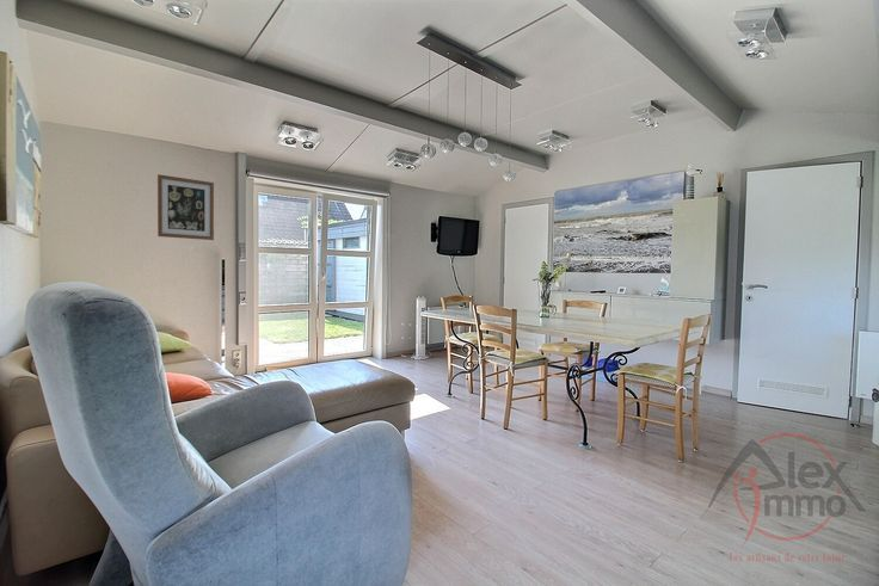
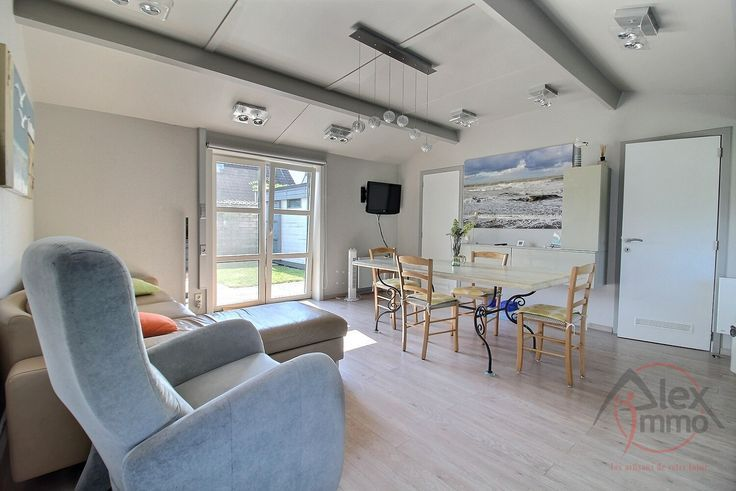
- wall art (186, 208)
